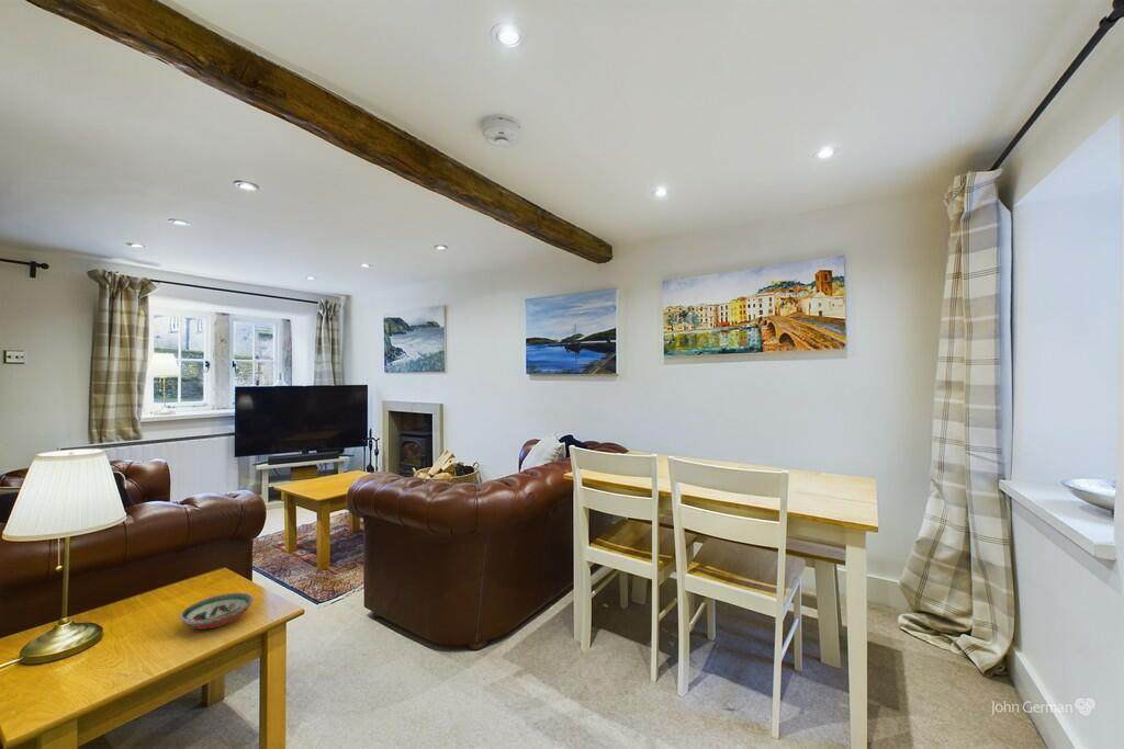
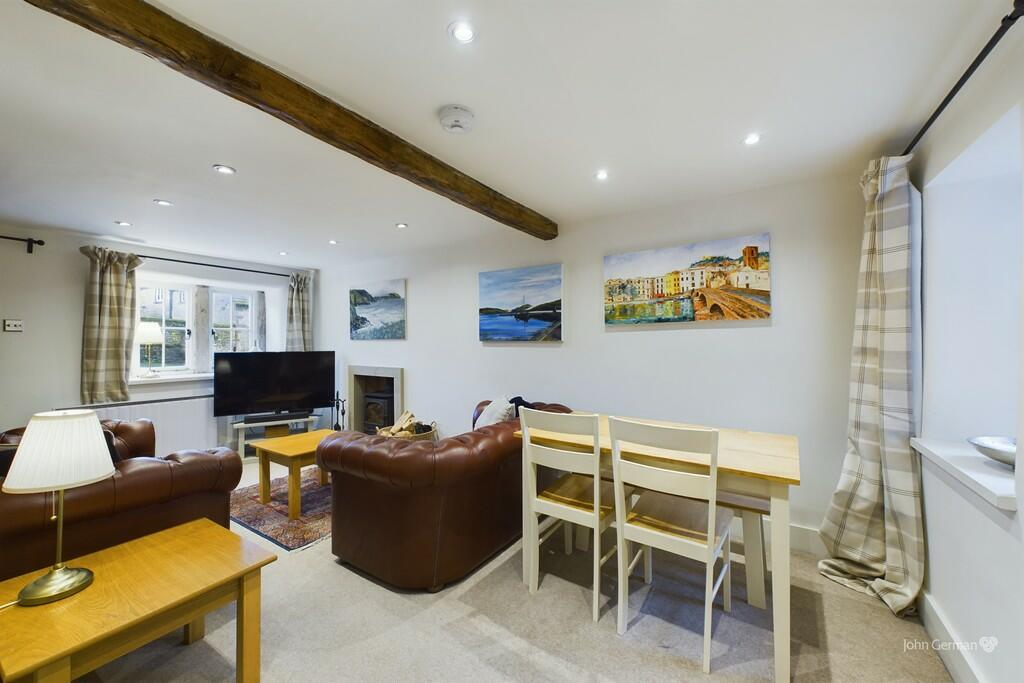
- decorative bowl (217, 613)
